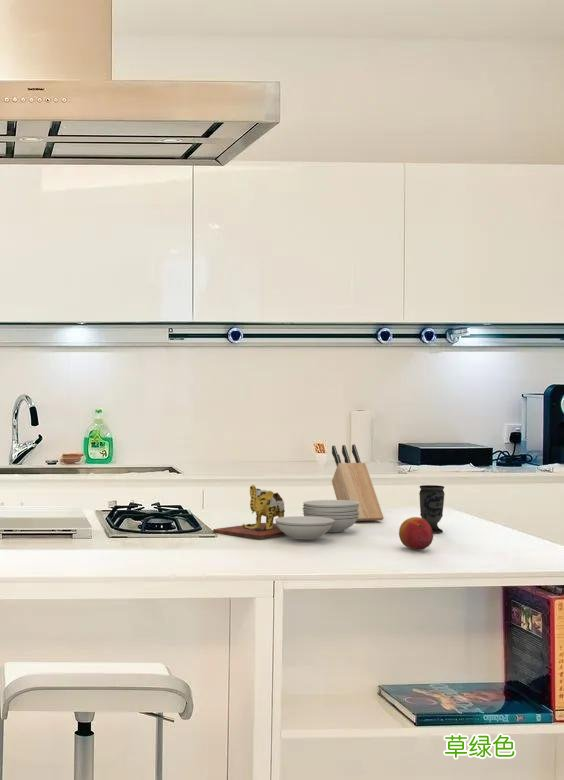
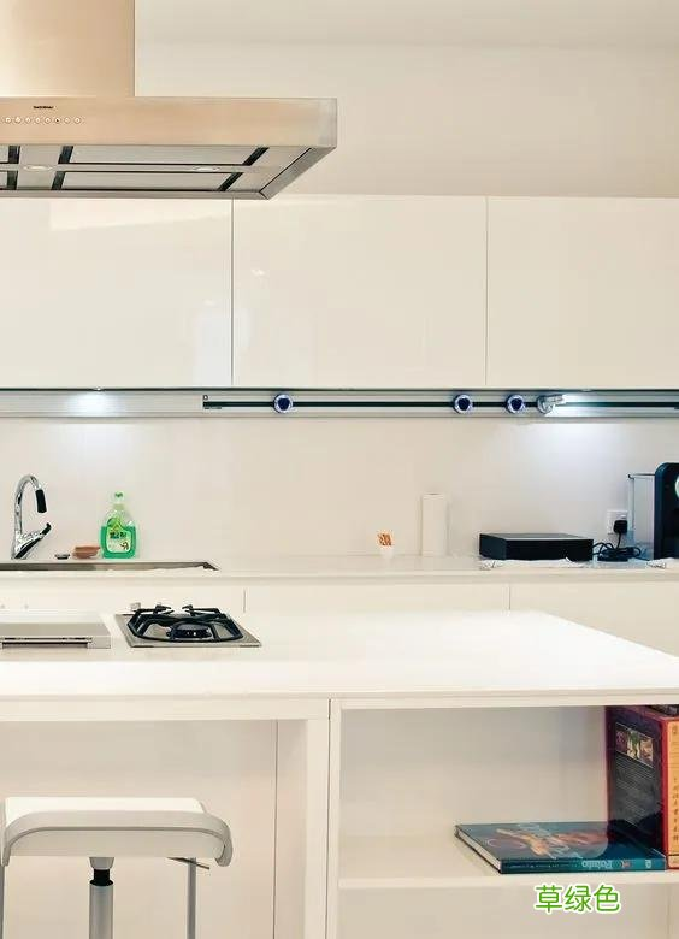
- fruit (414, 533)
- knife block (354, 480)
- cup (431, 508)
- cutting board (302, 508)
